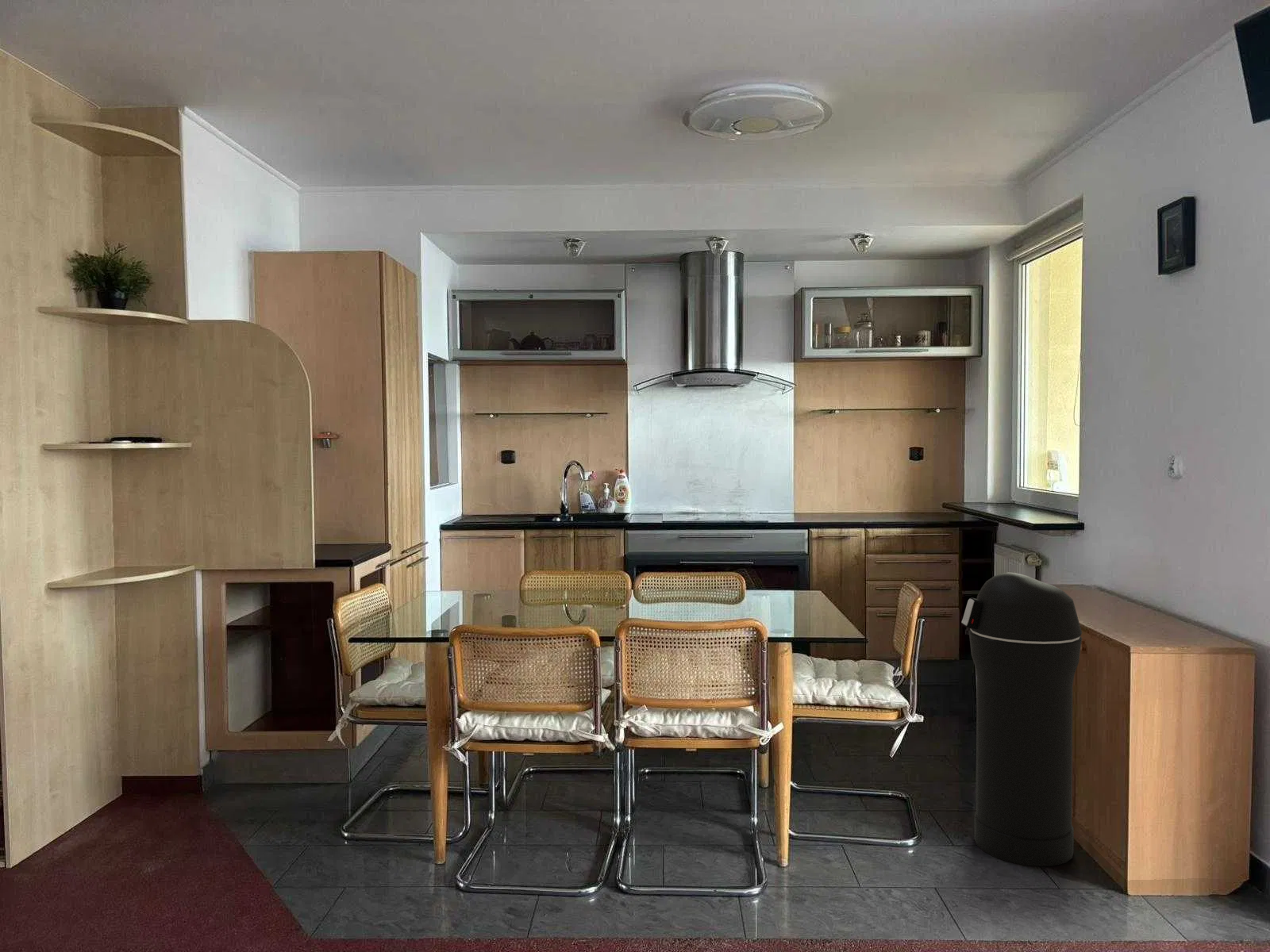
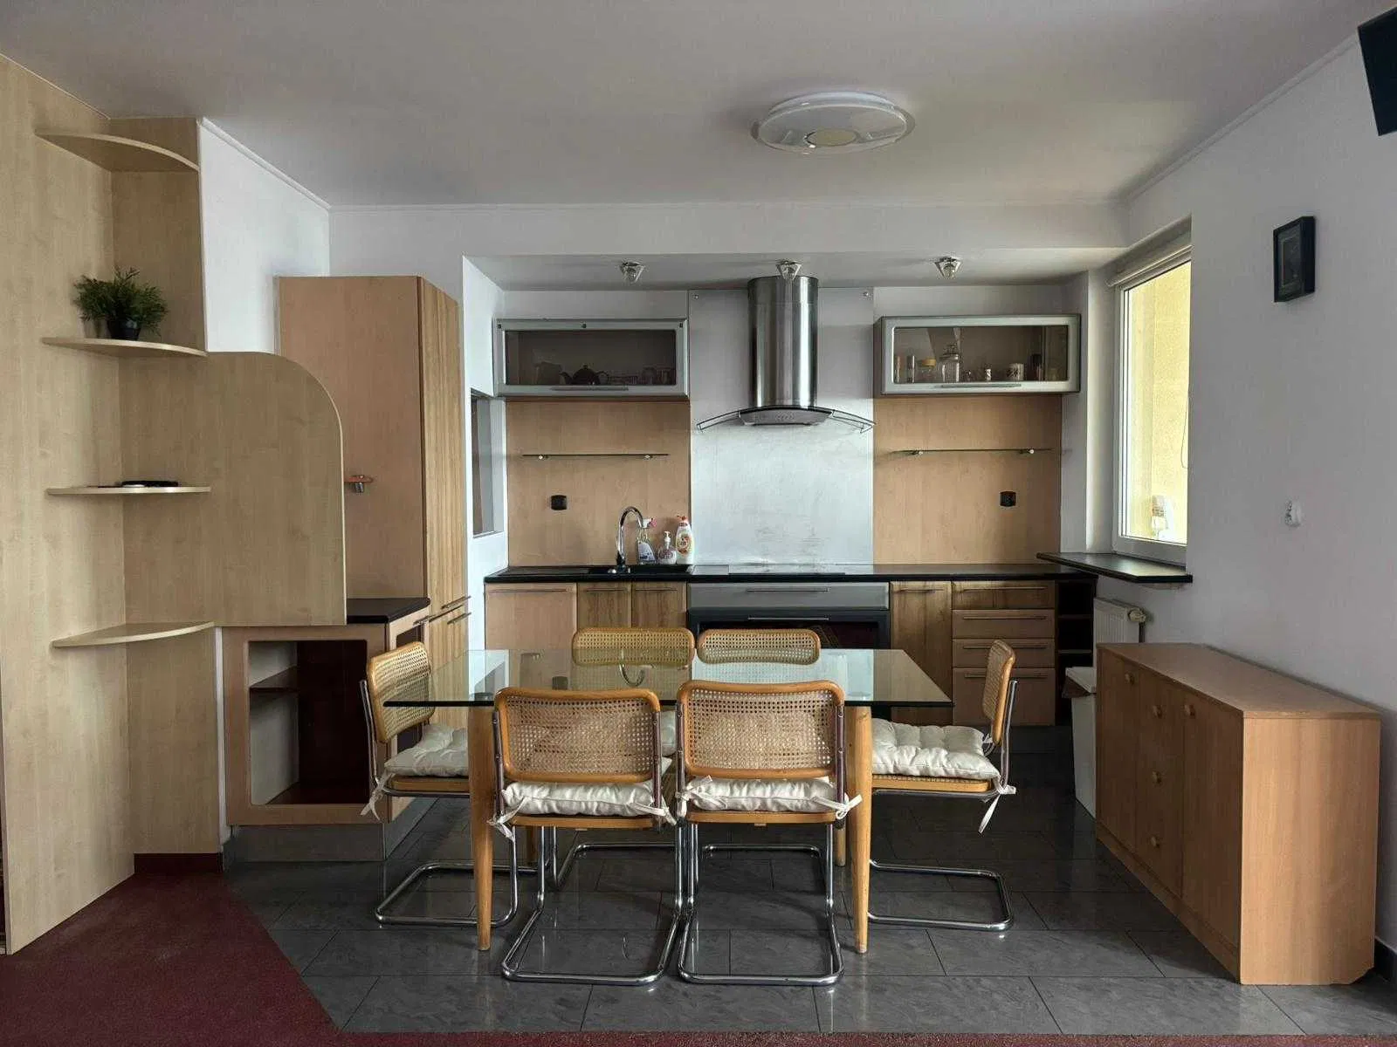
- trash can (1019, 709)
